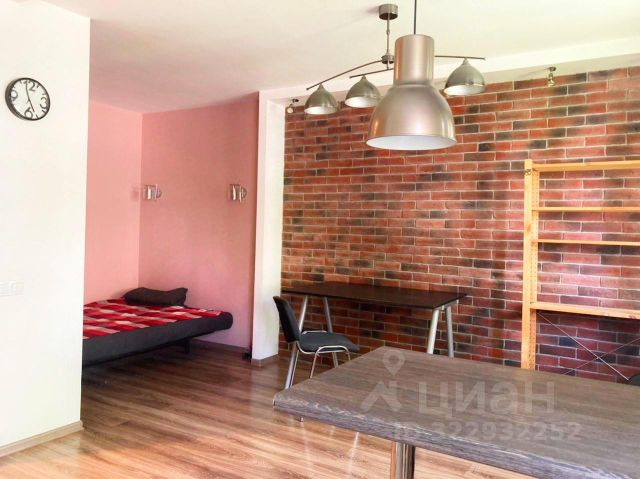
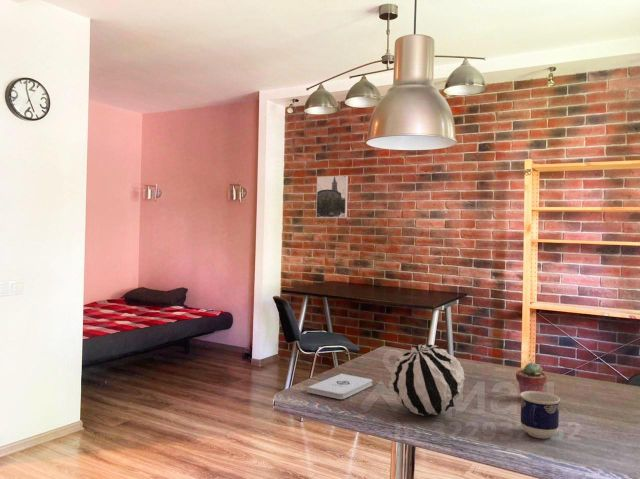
+ notepad (341, 385)
+ potted succulent (531, 380)
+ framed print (331, 197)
+ decorative ball (427, 379)
+ cup (538, 416)
